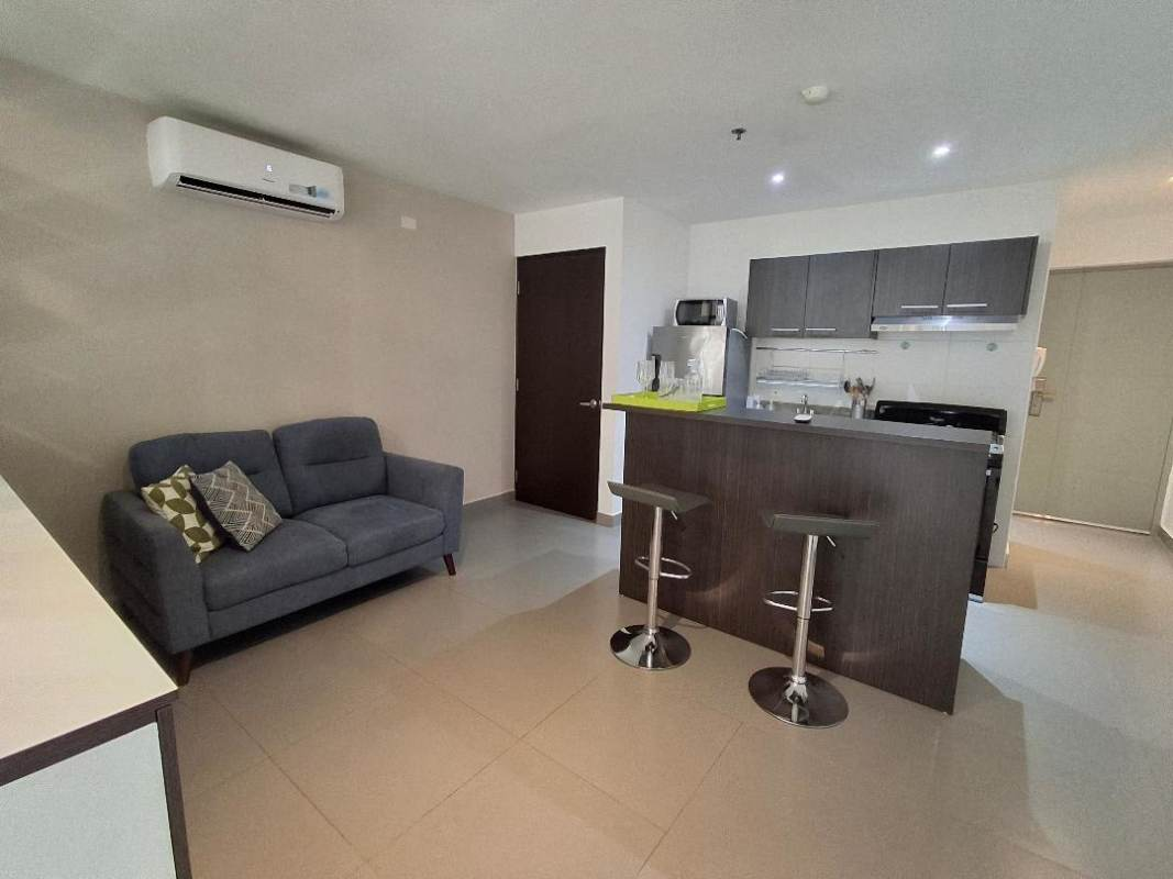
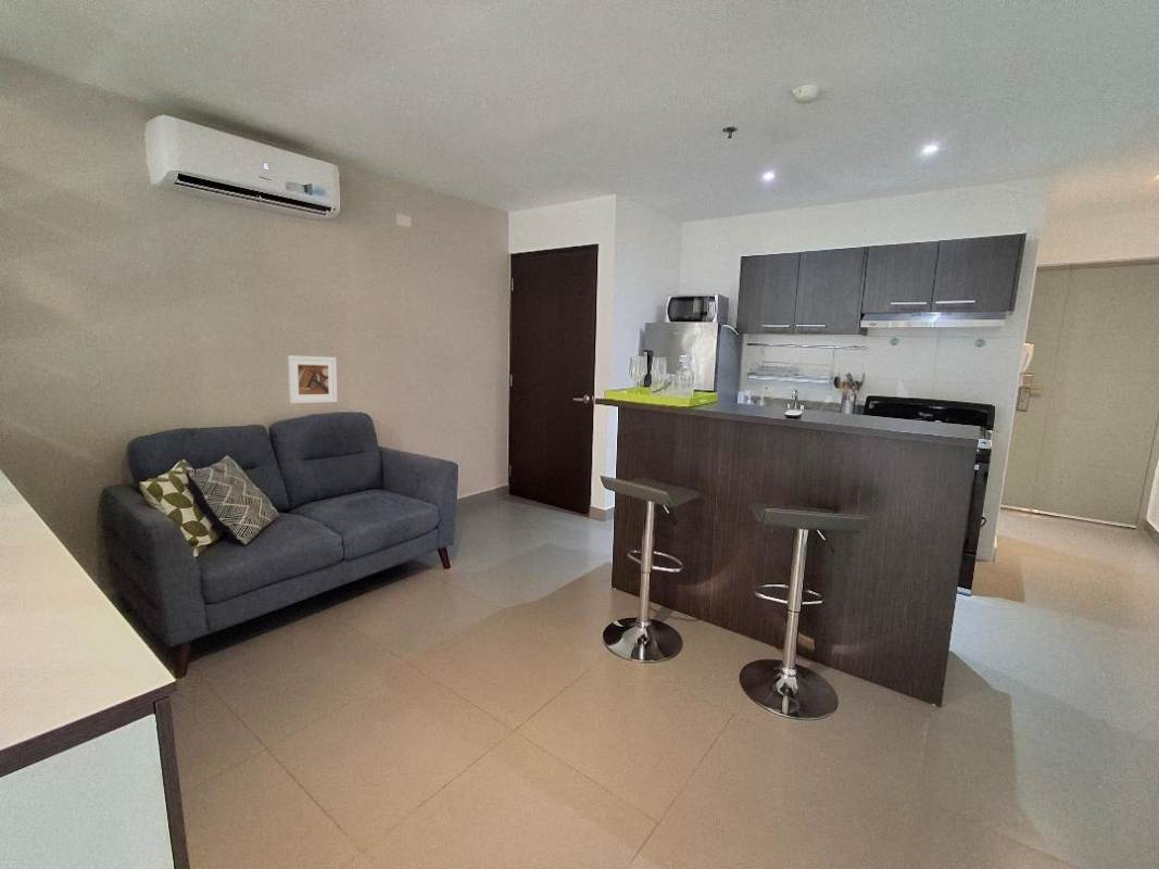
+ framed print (313, 379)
